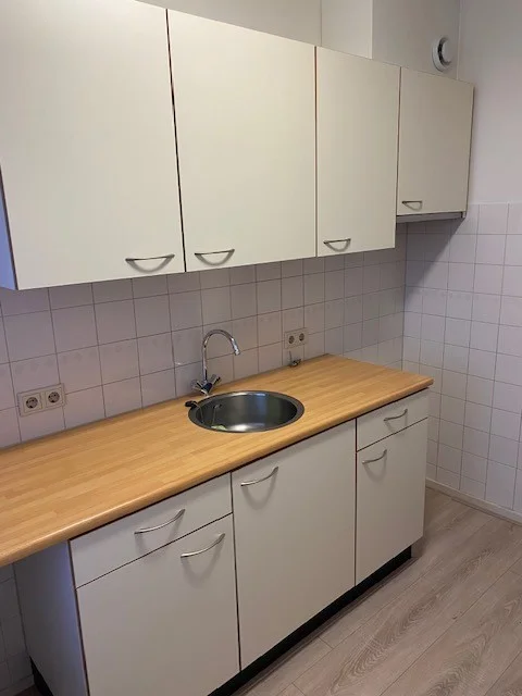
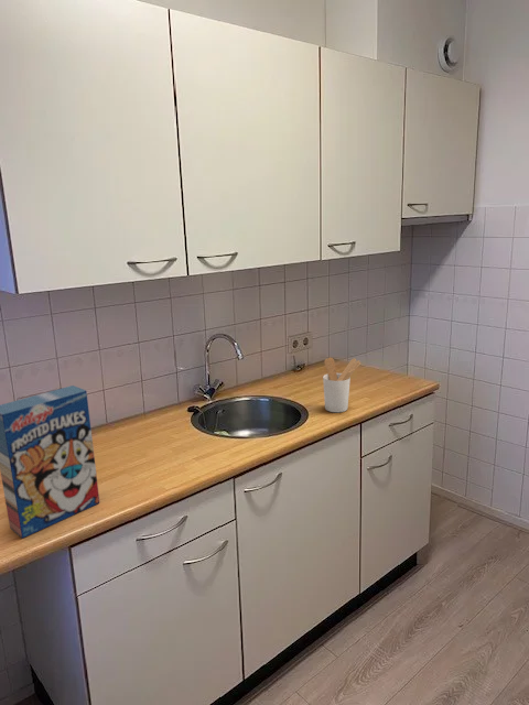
+ utensil holder (342, 383)
+ cereal box (48, 458)
